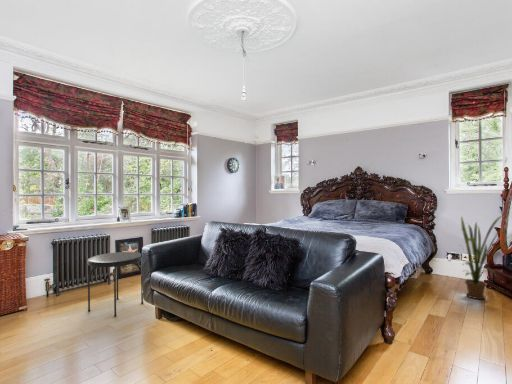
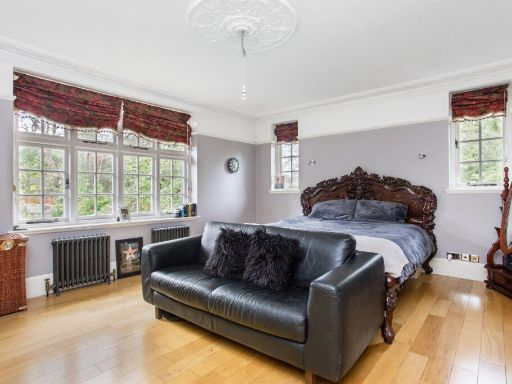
- house plant (479, 255)
- side table (115, 282)
